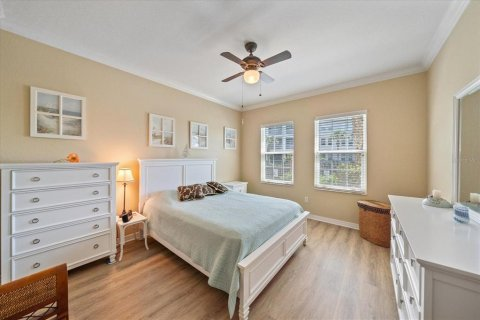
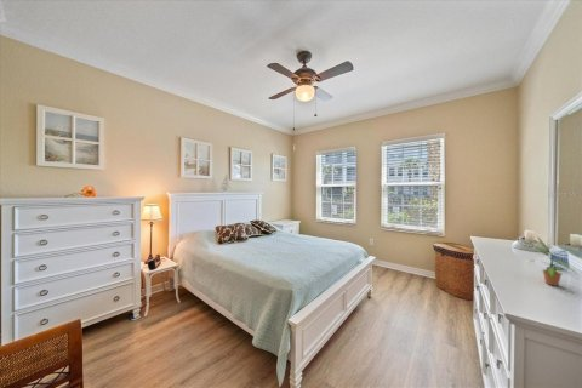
+ potted plant (550, 259)
